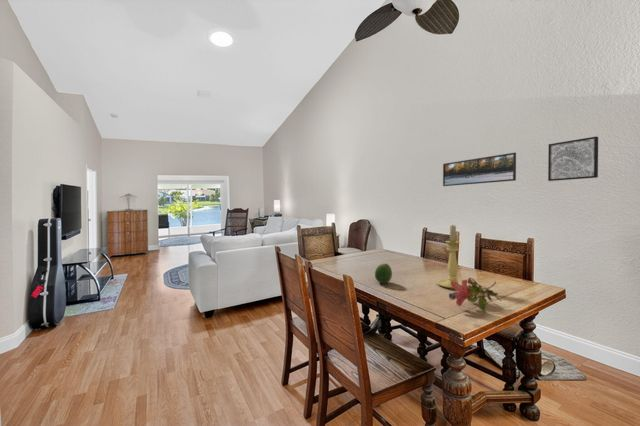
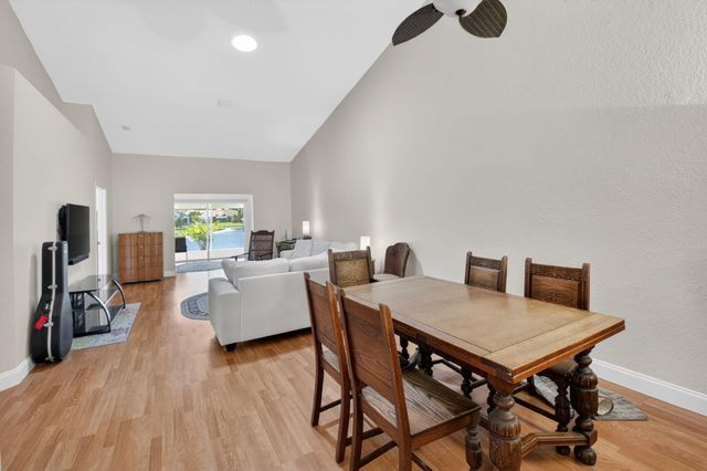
- candle holder (452, 254)
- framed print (475, 171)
- wall art (571, 160)
- flower (474, 296)
- fruit (383, 272)
